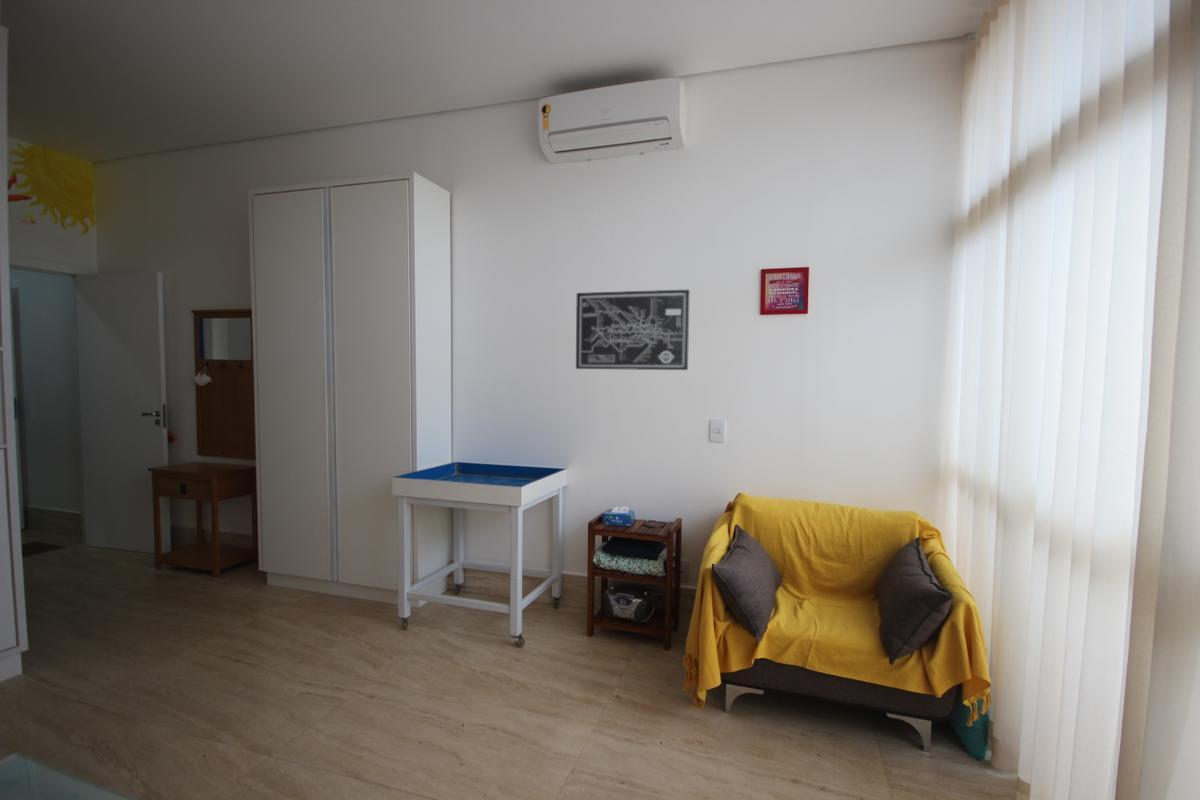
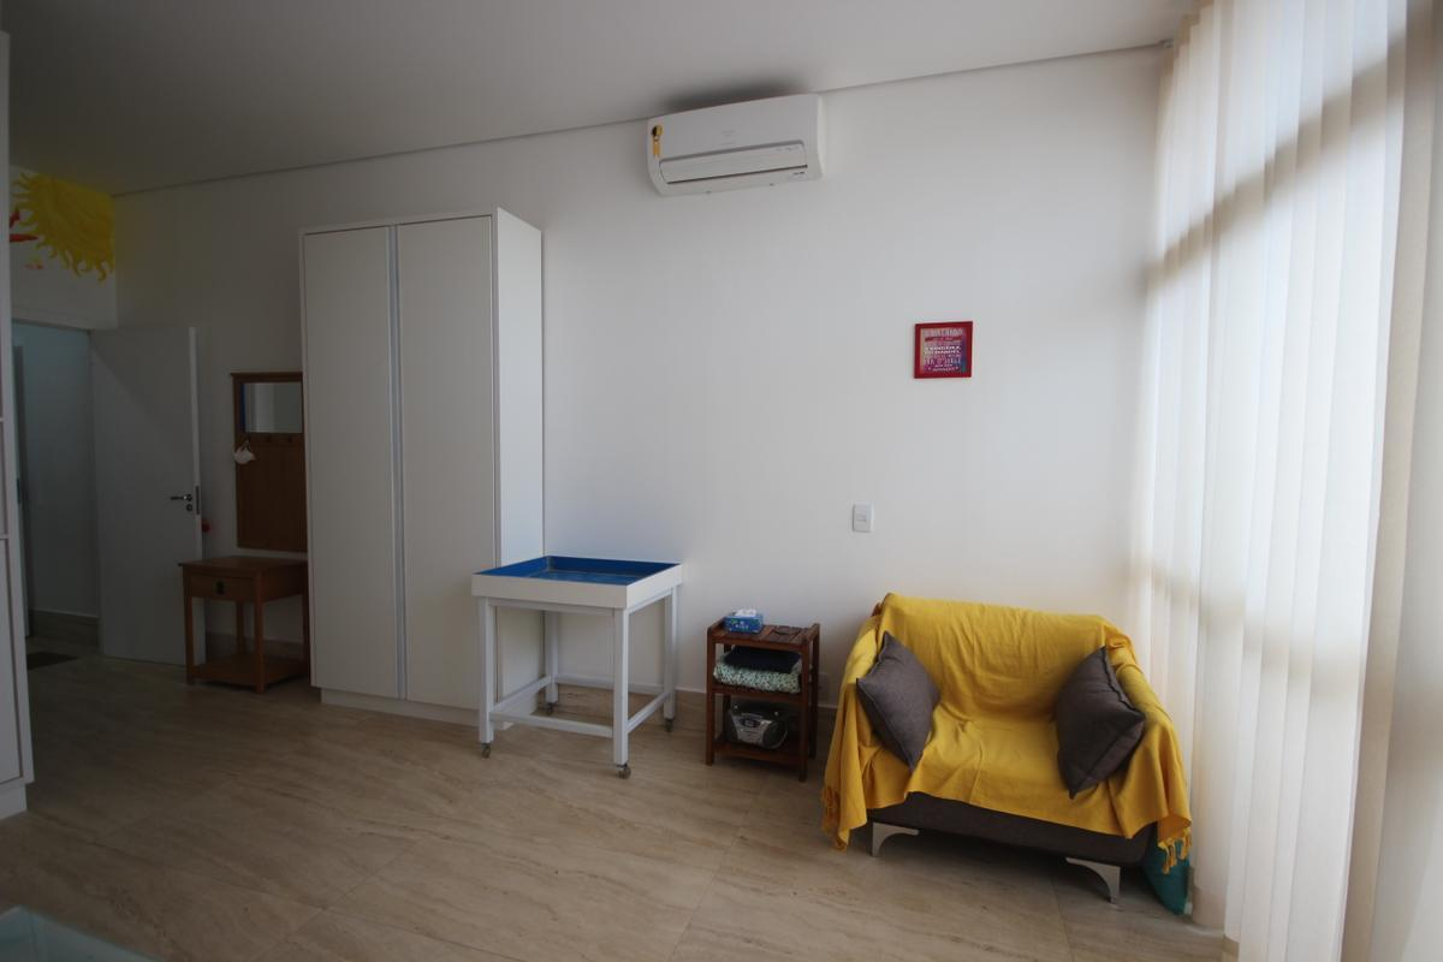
- wall art (631, 330)
